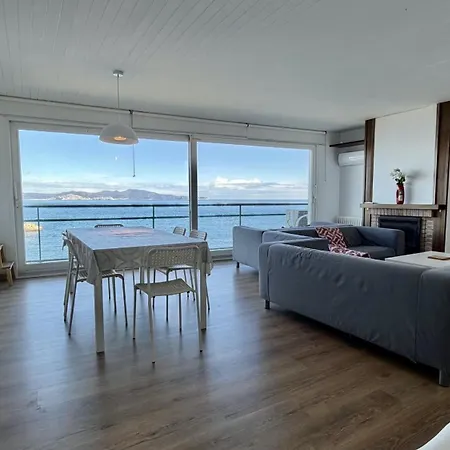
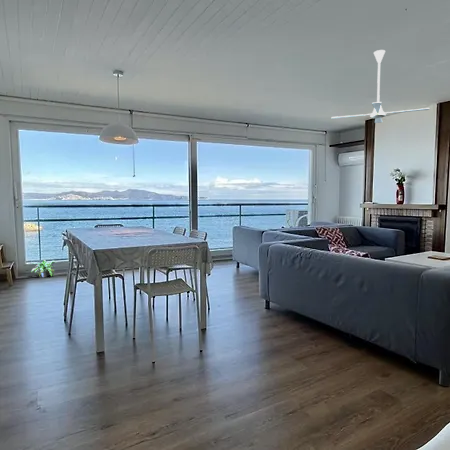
+ potted plant (44, 268)
+ ceiling fan (378, 84)
